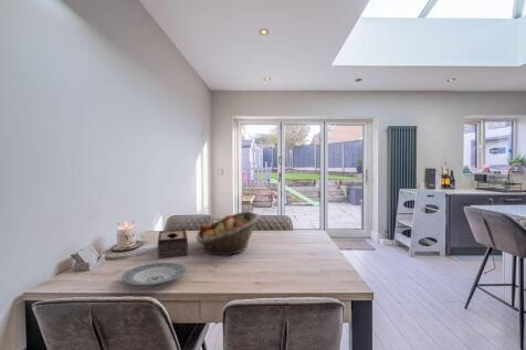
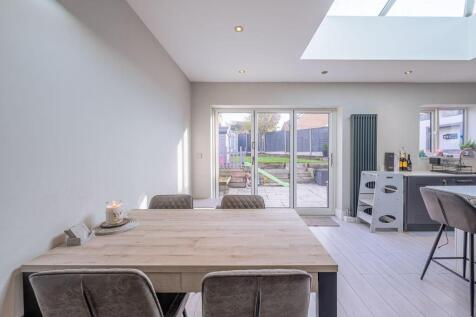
- plate (155, 275)
- fruit basket (228, 231)
- tissue box (172, 242)
